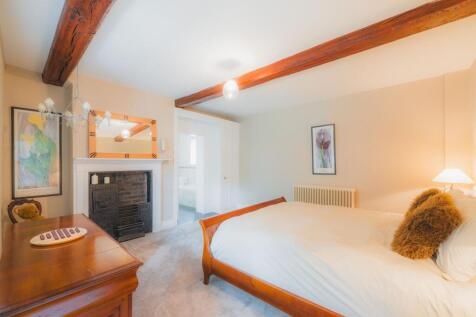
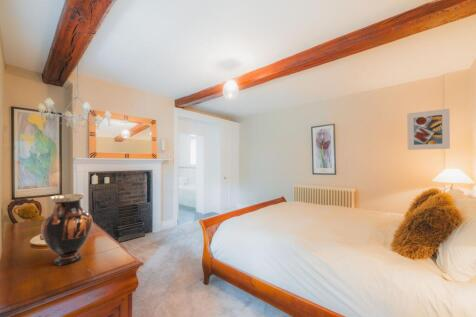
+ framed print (427, 130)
+ vase (68, 227)
